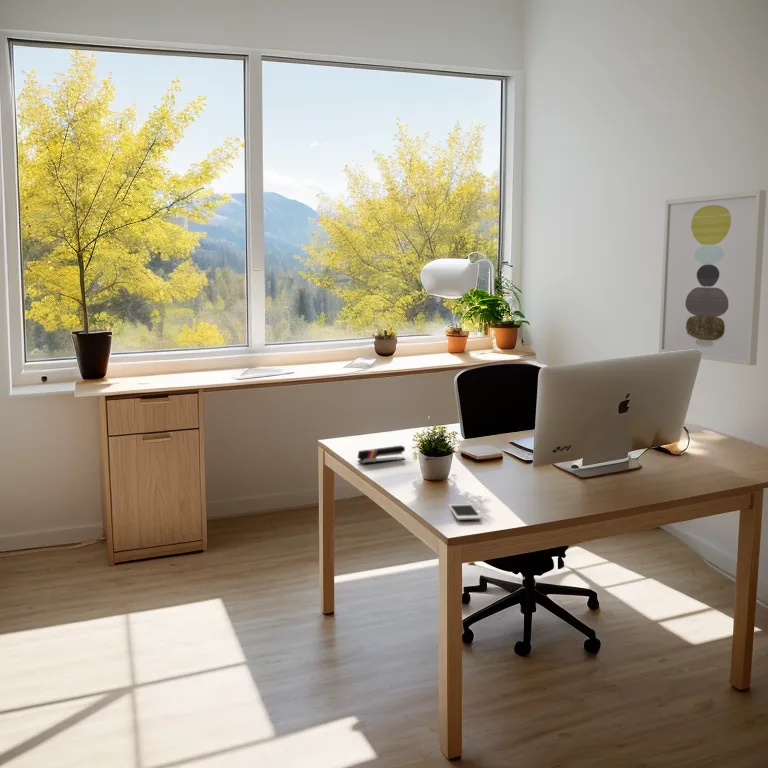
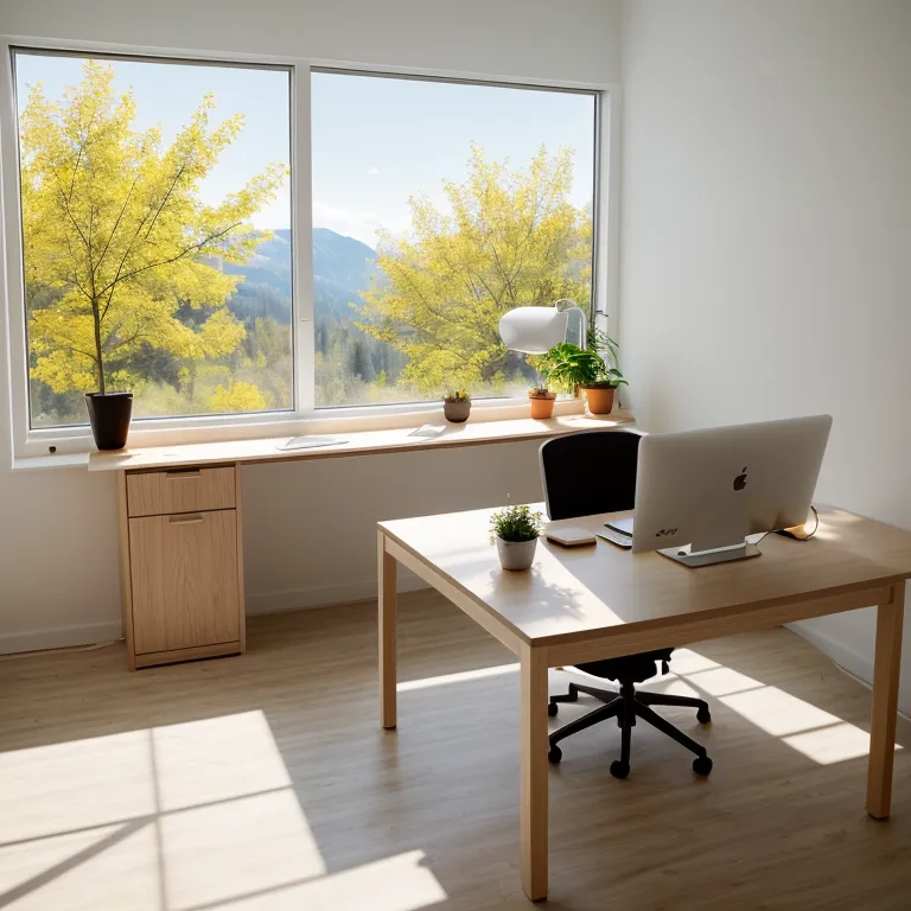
- stapler (381, 454)
- cell phone (464, 511)
- wall art (706, 278)
